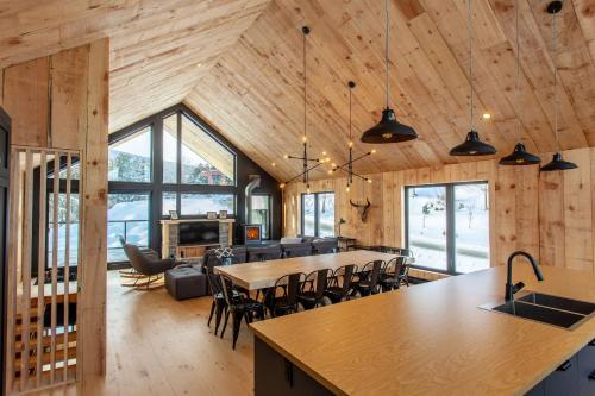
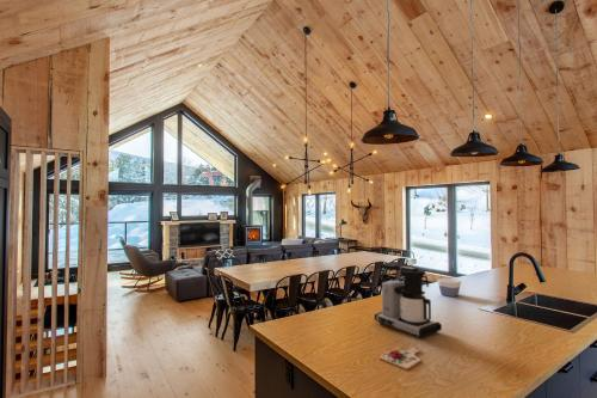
+ bowl (449, 287)
+ coffee maker (406, 296)
+ cutting board (405, 353)
